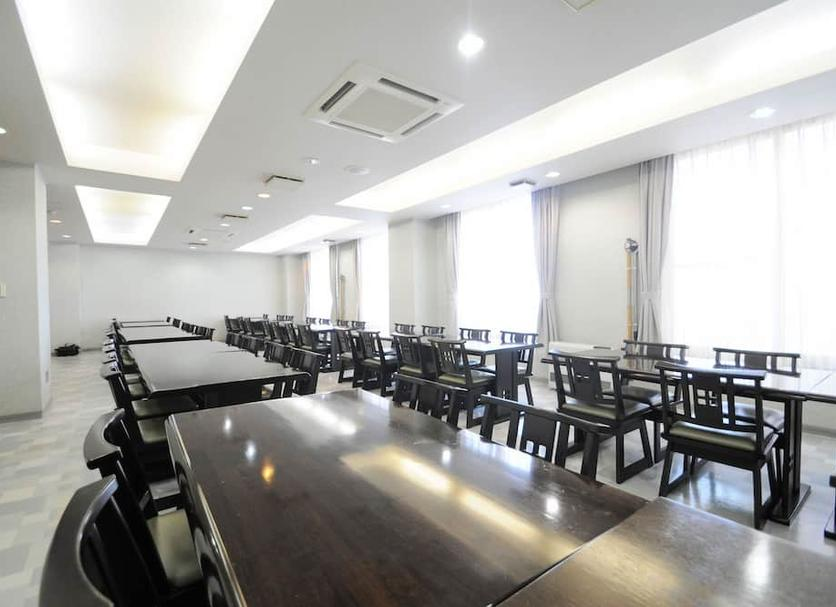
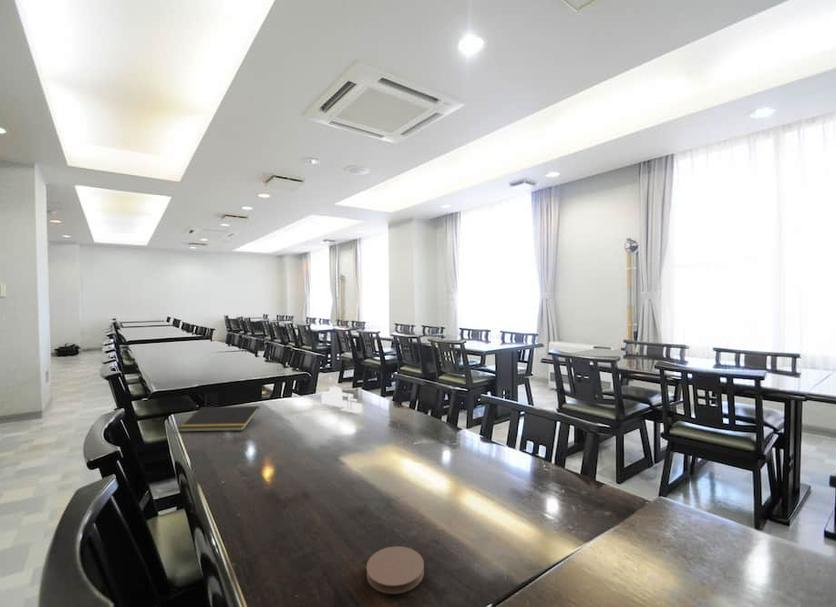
+ coaster (395, 568)
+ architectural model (339, 398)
+ notepad (221, 418)
